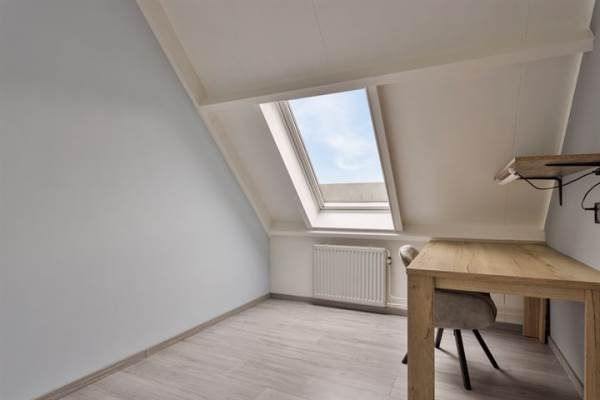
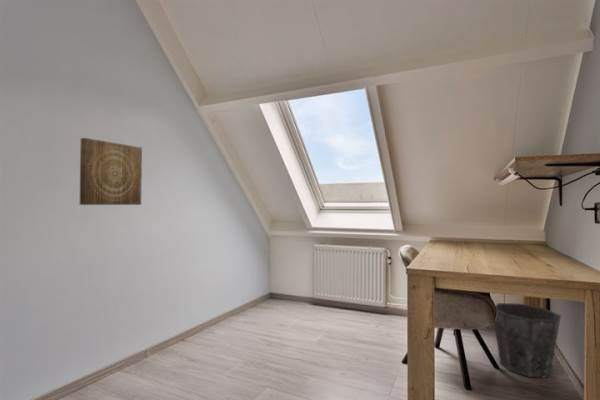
+ waste bin (524, 339)
+ wall art (113, 174)
